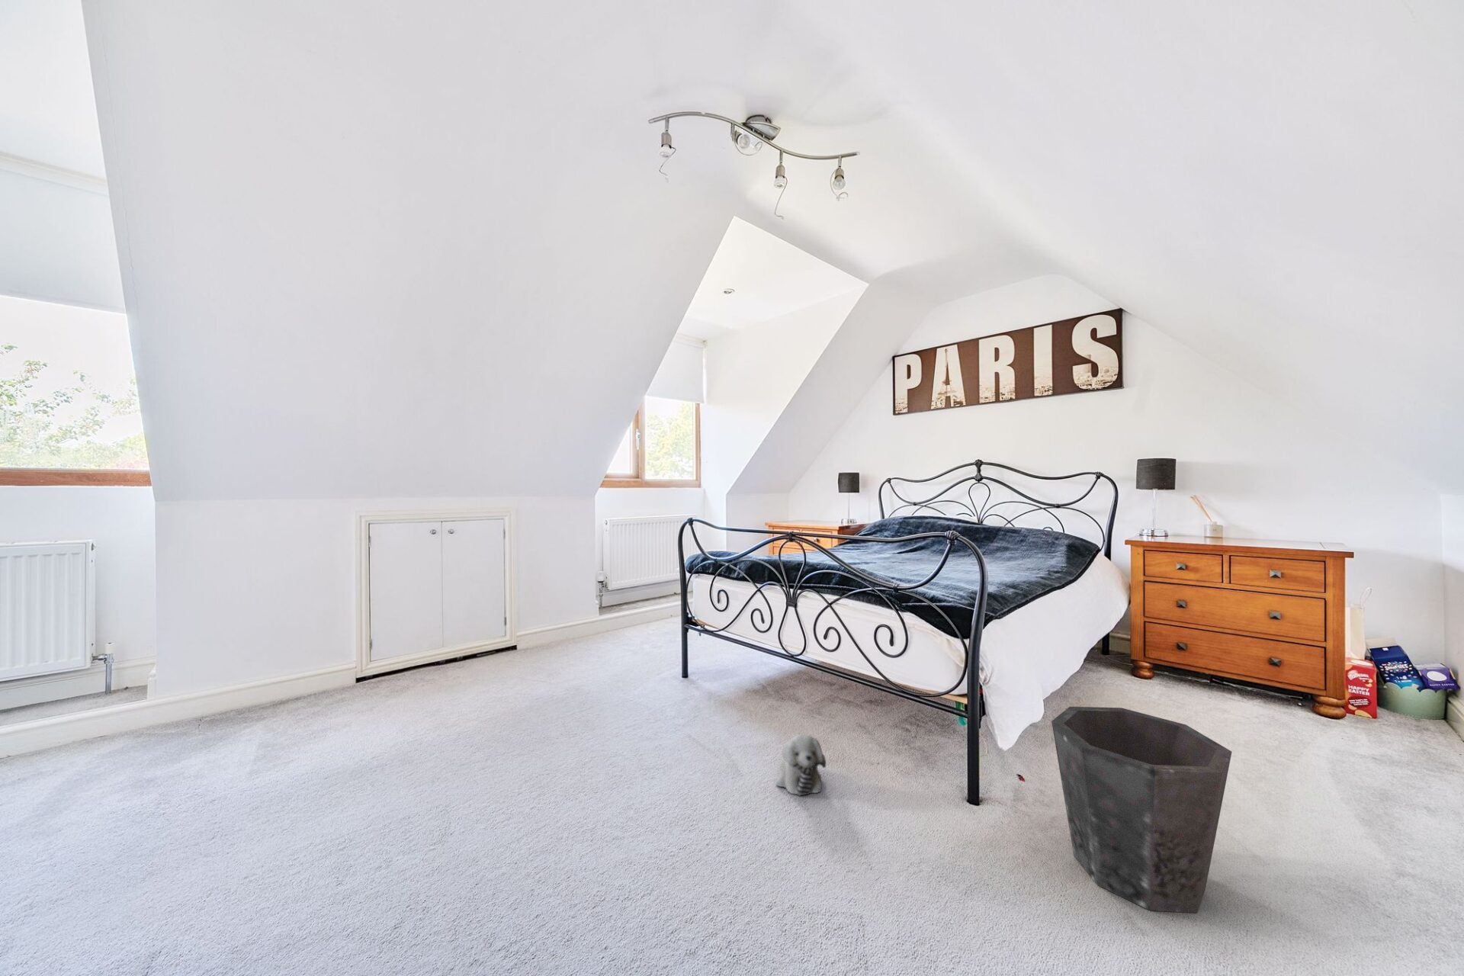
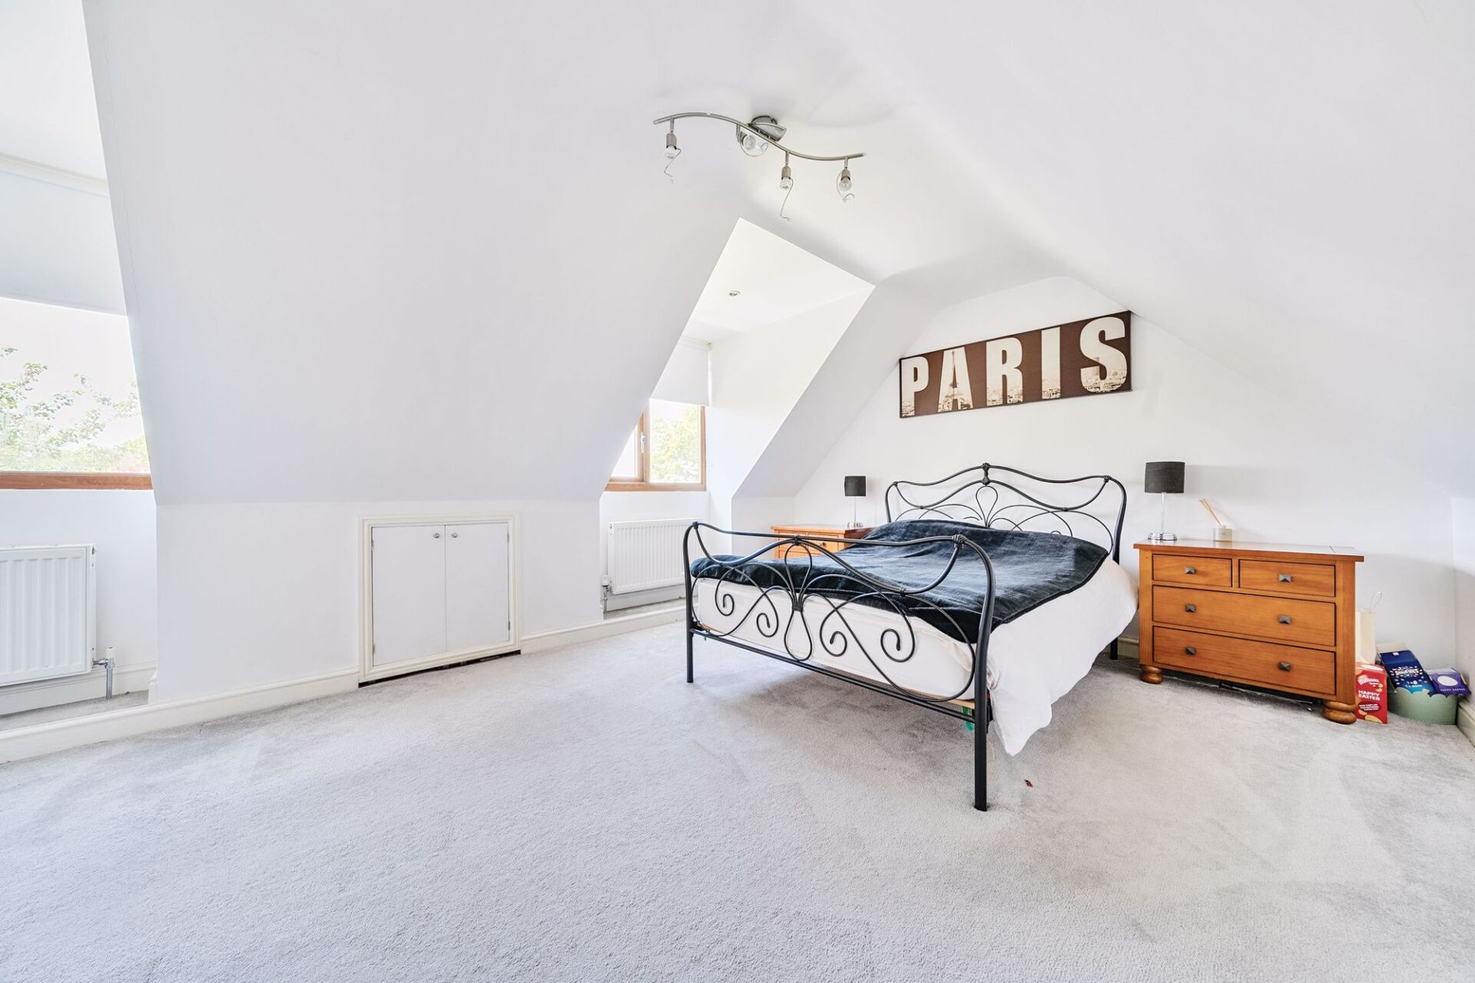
- waste bin (1136, 804)
- plush toy (800, 752)
